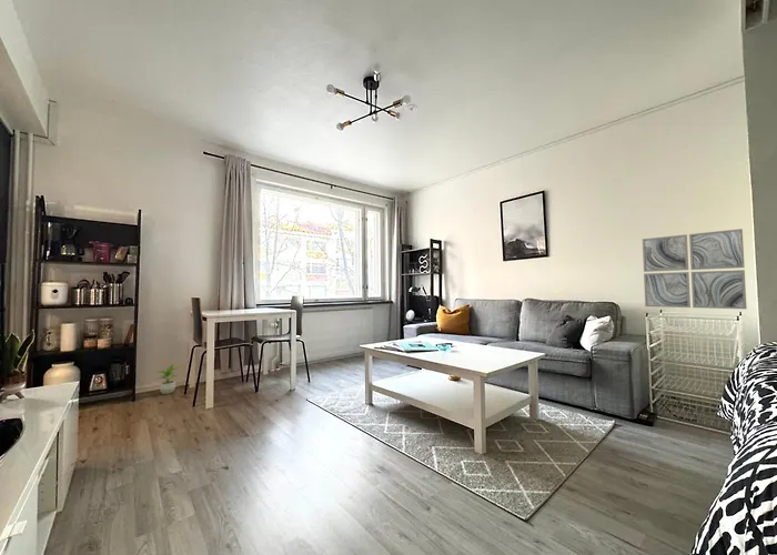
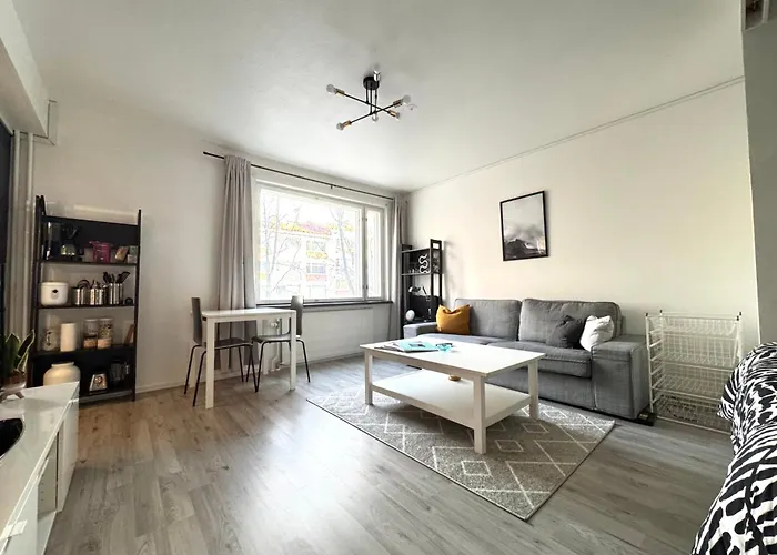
- potted plant (167, 379)
- wall art (688, 272)
